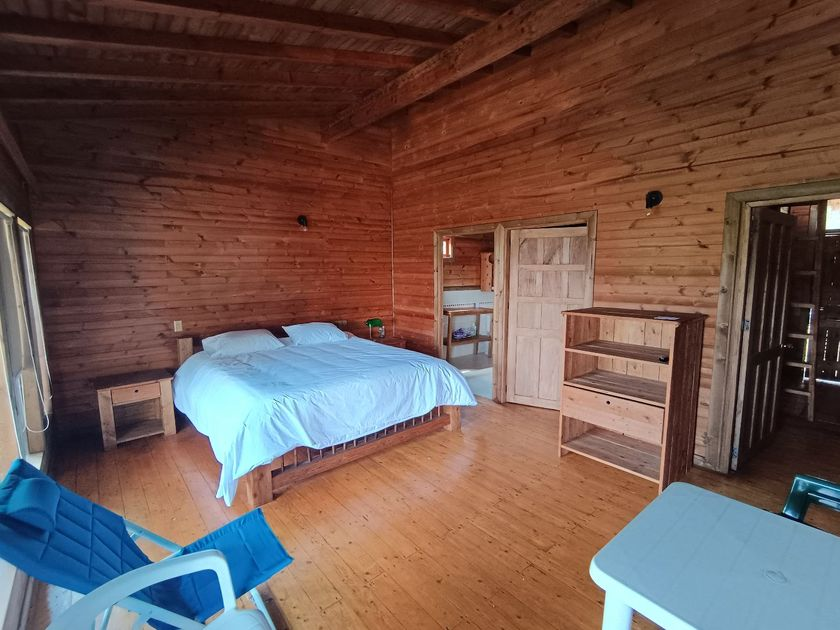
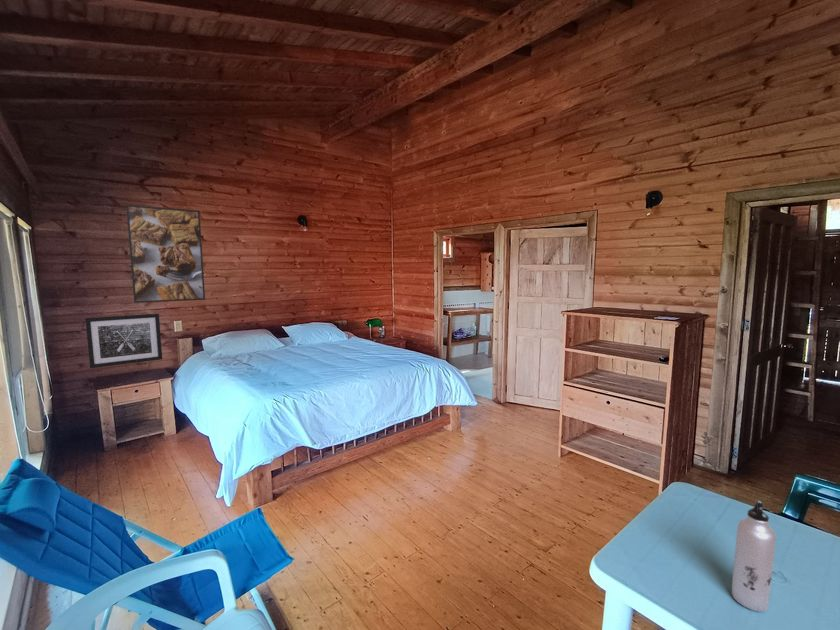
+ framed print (168, 255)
+ water bottle (754, 552)
+ wall art (125, 339)
